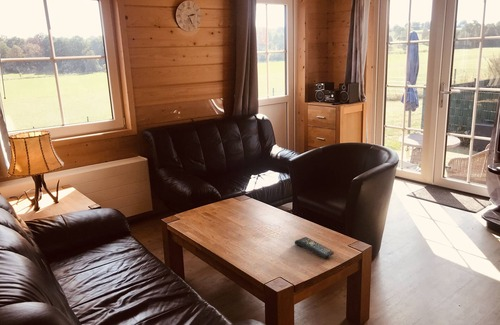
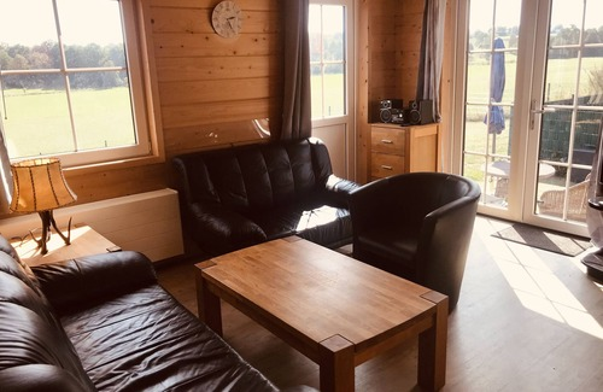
- remote control (313, 246)
